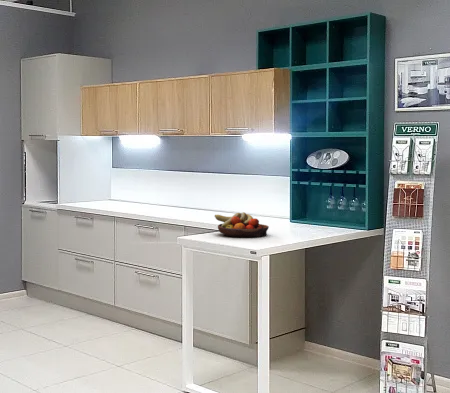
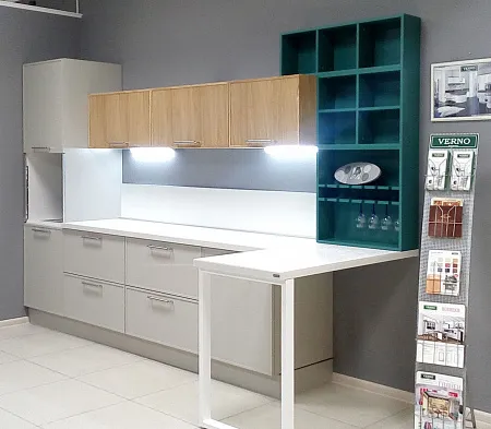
- fruit bowl (242, 223)
